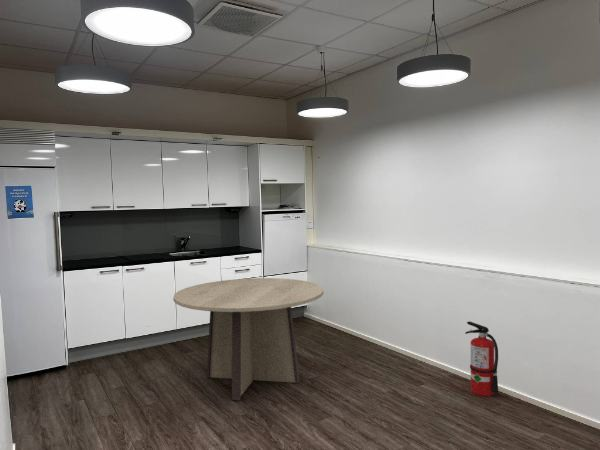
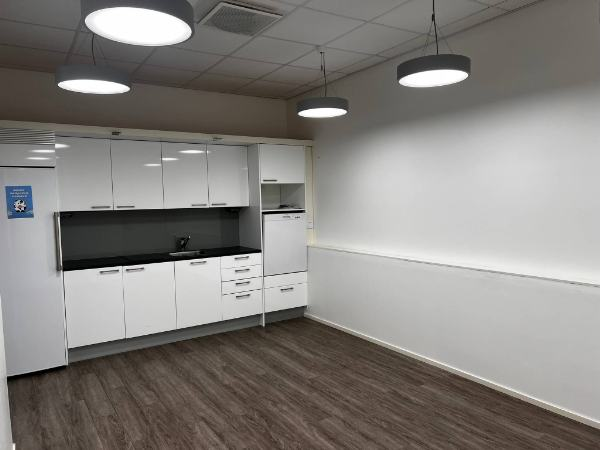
- dining table (251, 335)
- fire extinguisher (479, 358)
